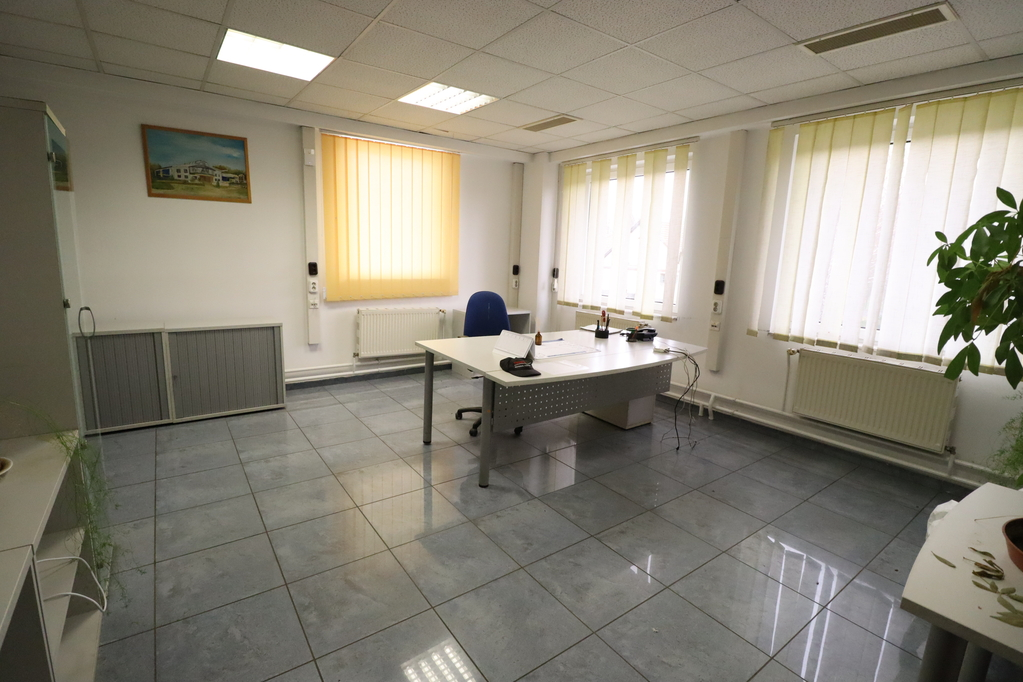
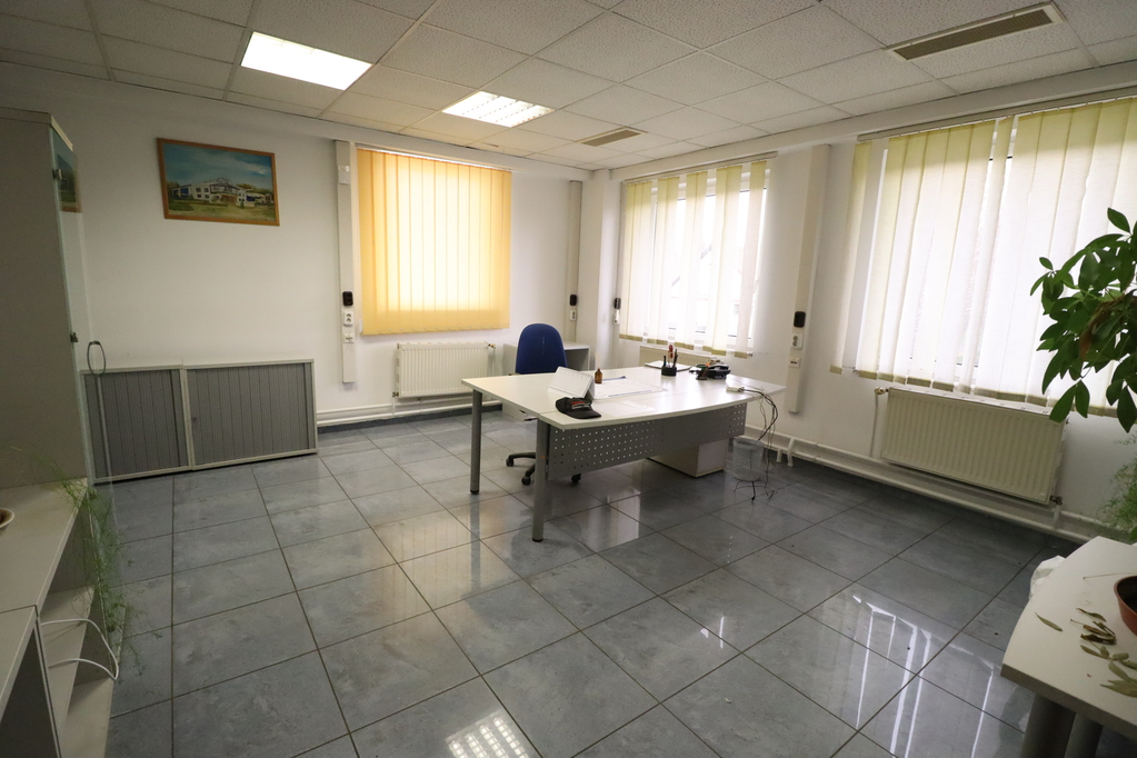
+ wastebasket (747, 459)
